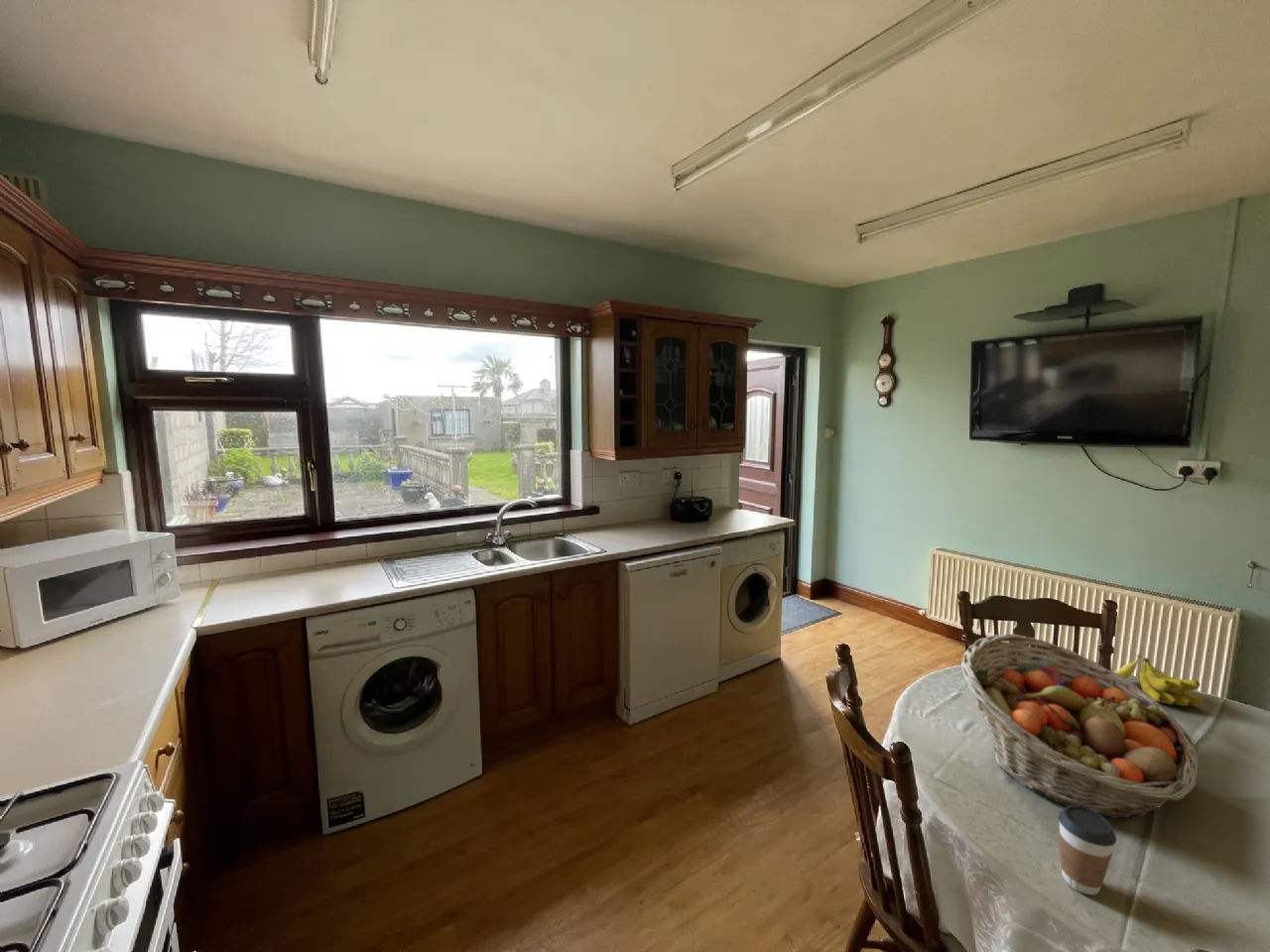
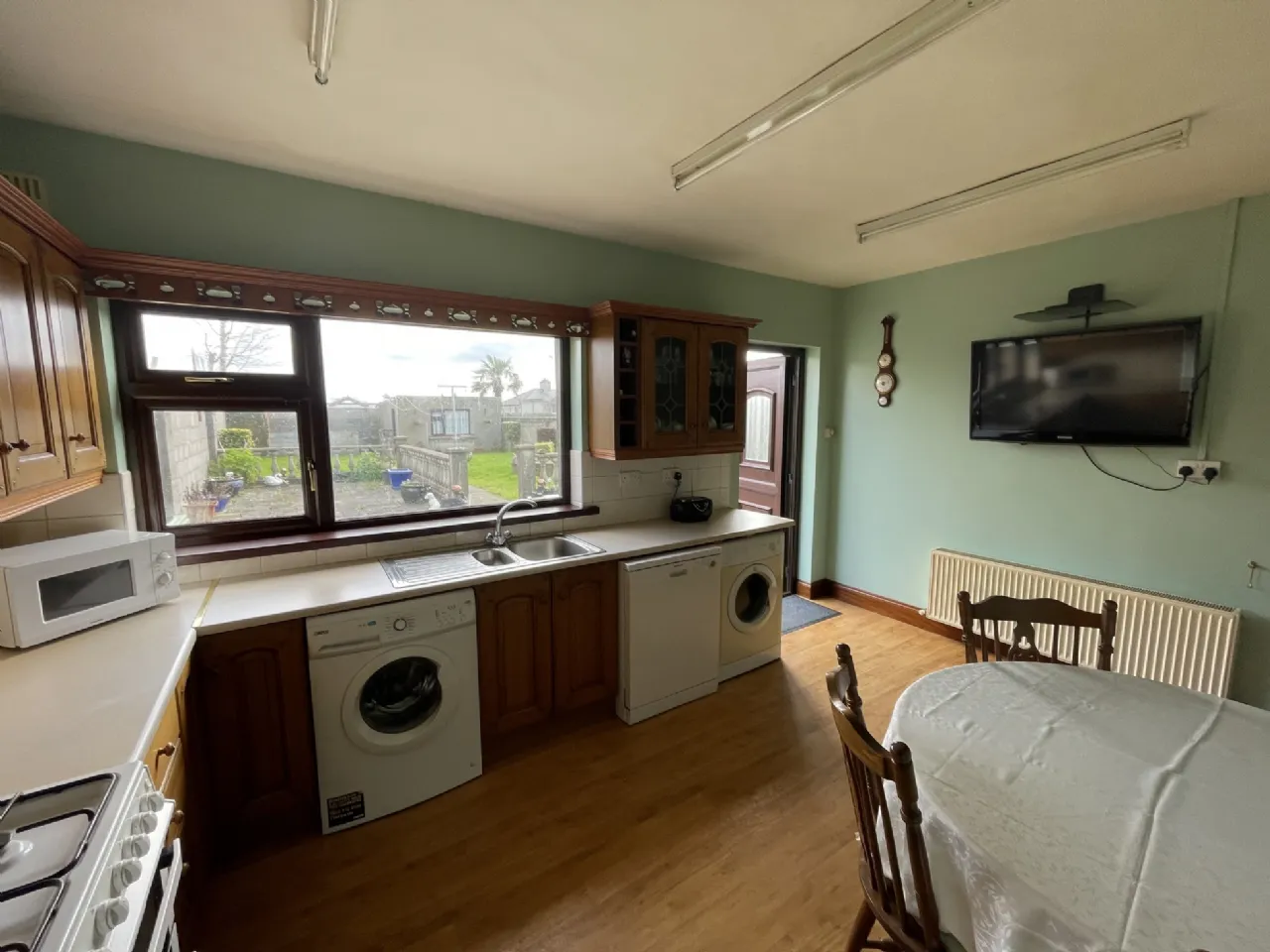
- coffee cup (1083, 851)
- banana (1153, 679)
- fruit basket (1069, 717)
